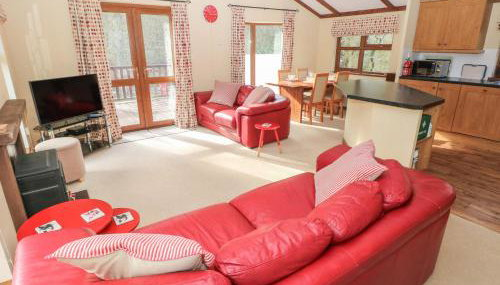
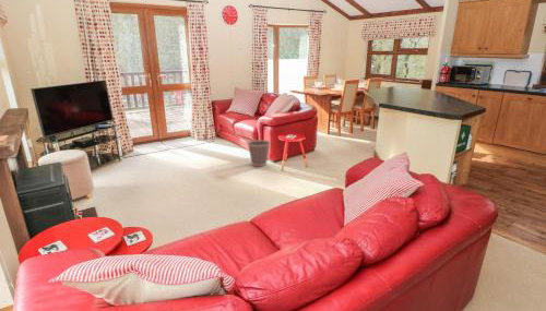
+ wastebasket (259, 153)
